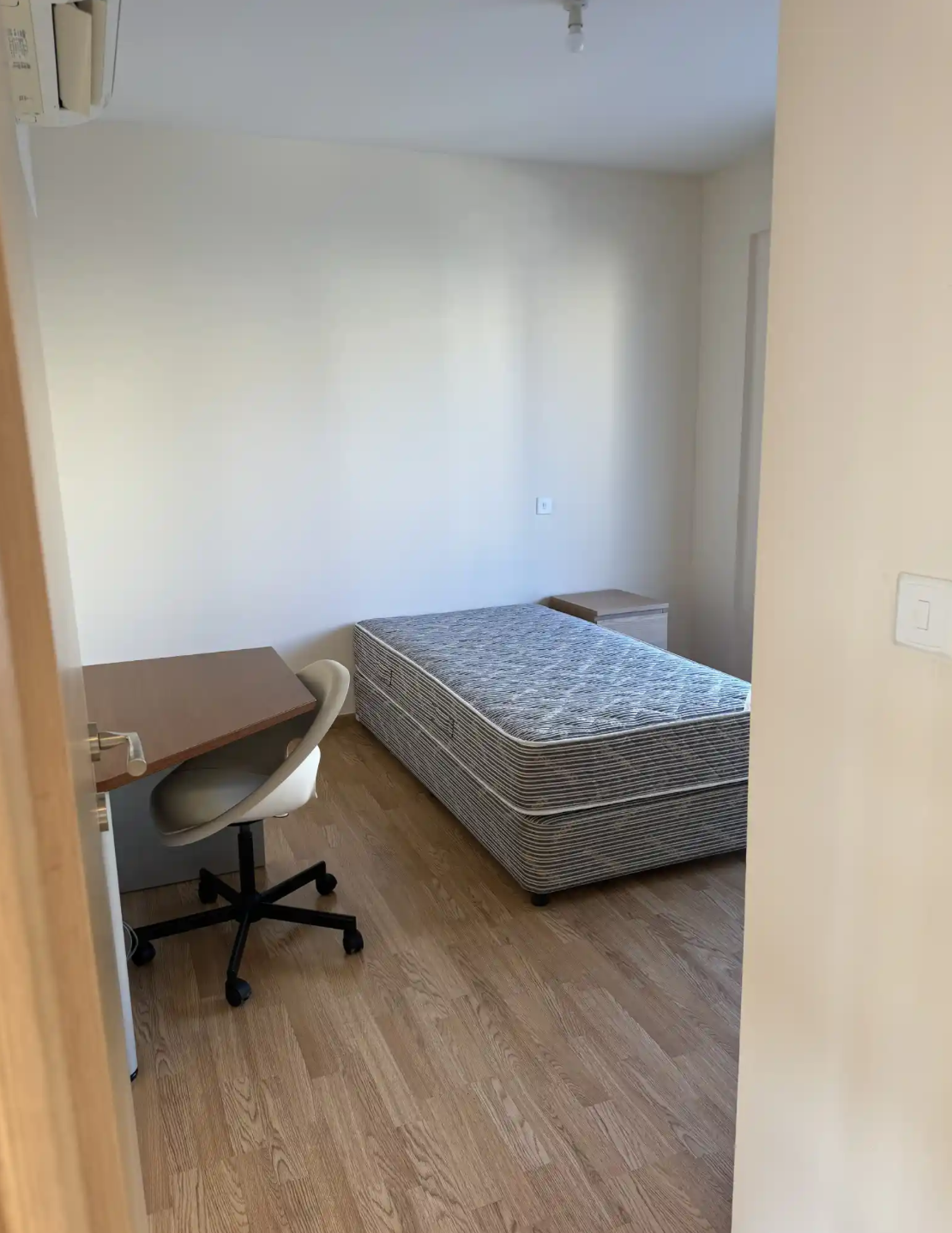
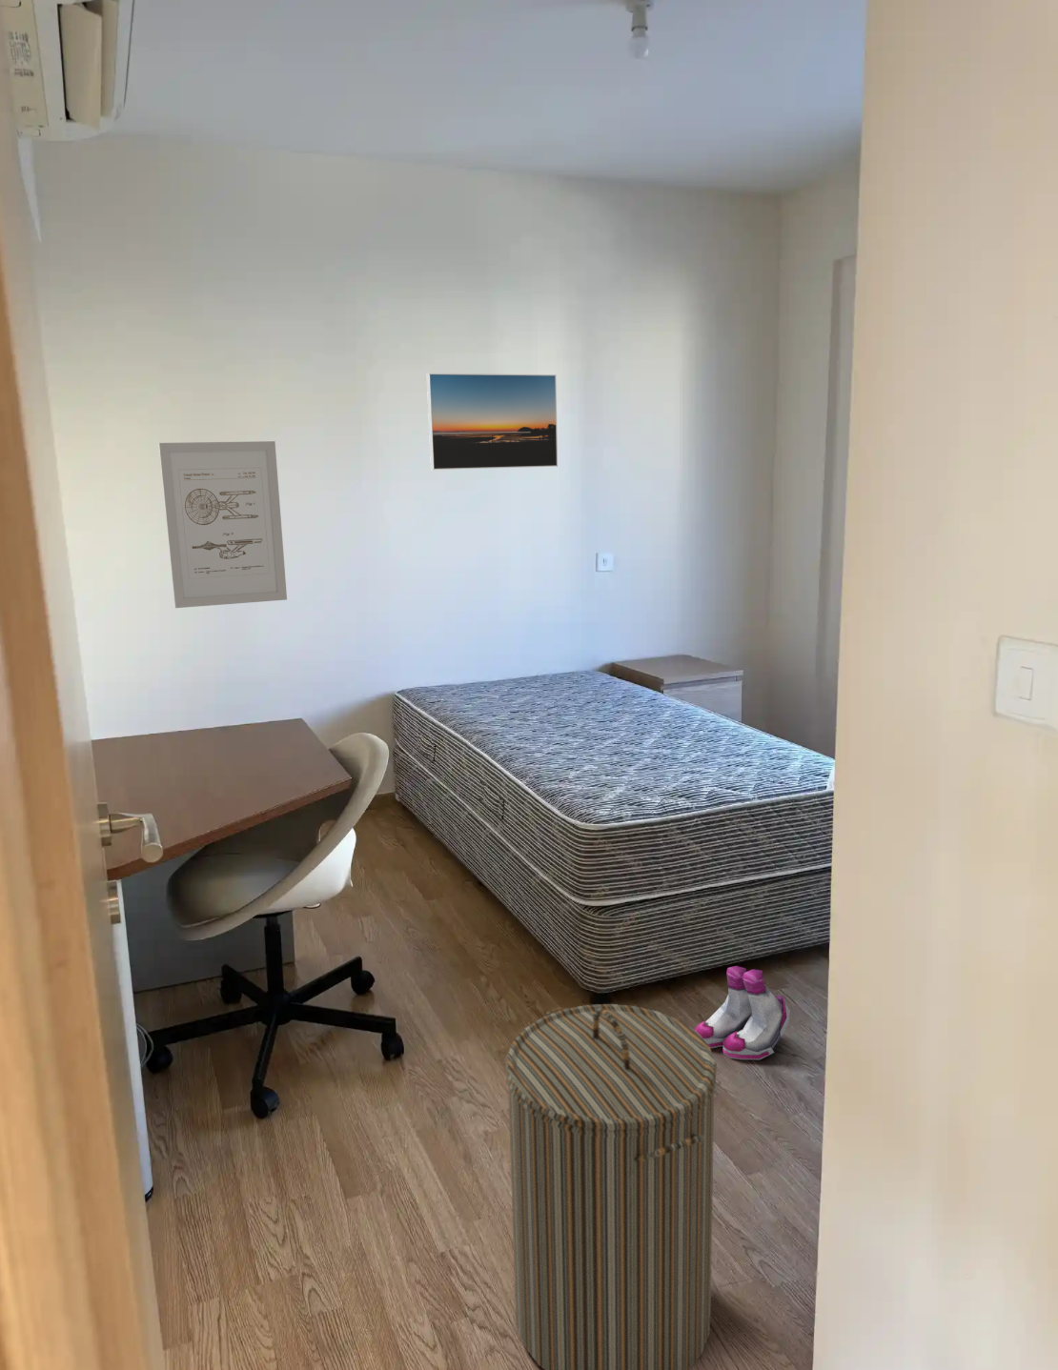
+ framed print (493, 421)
+ wall art (224, 524)
+ boots (740, 1006)
+ laundry hamper (611, 1169)
